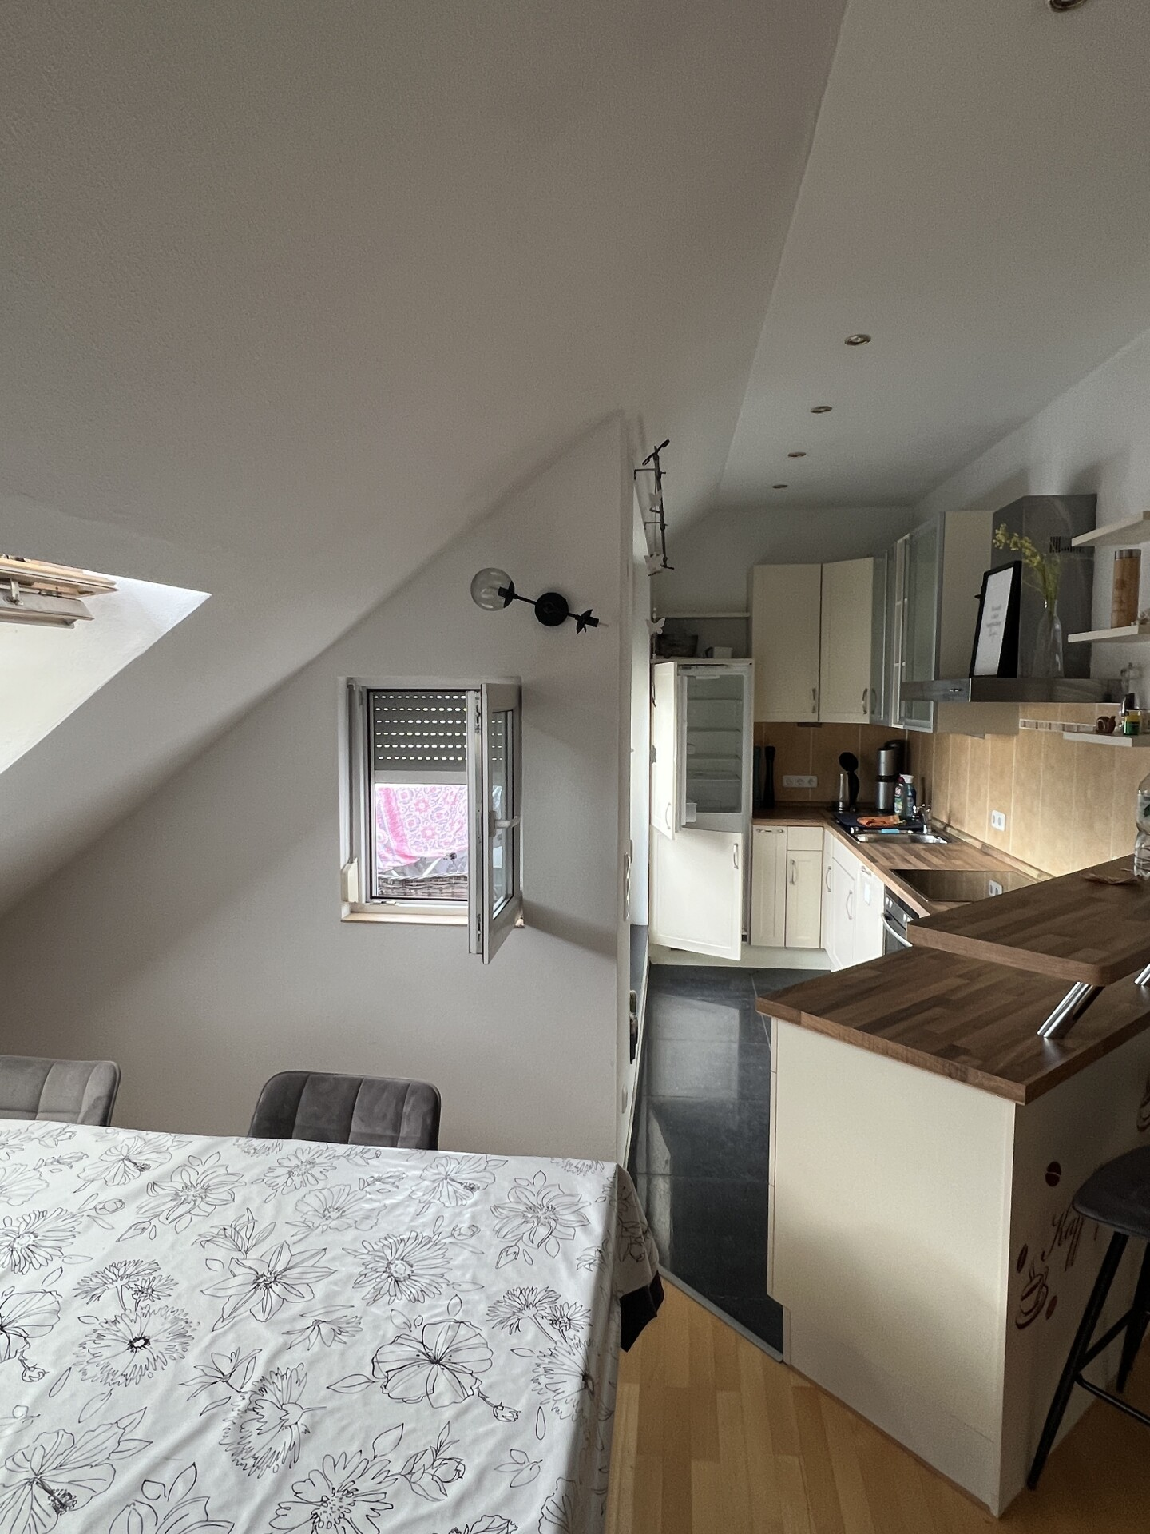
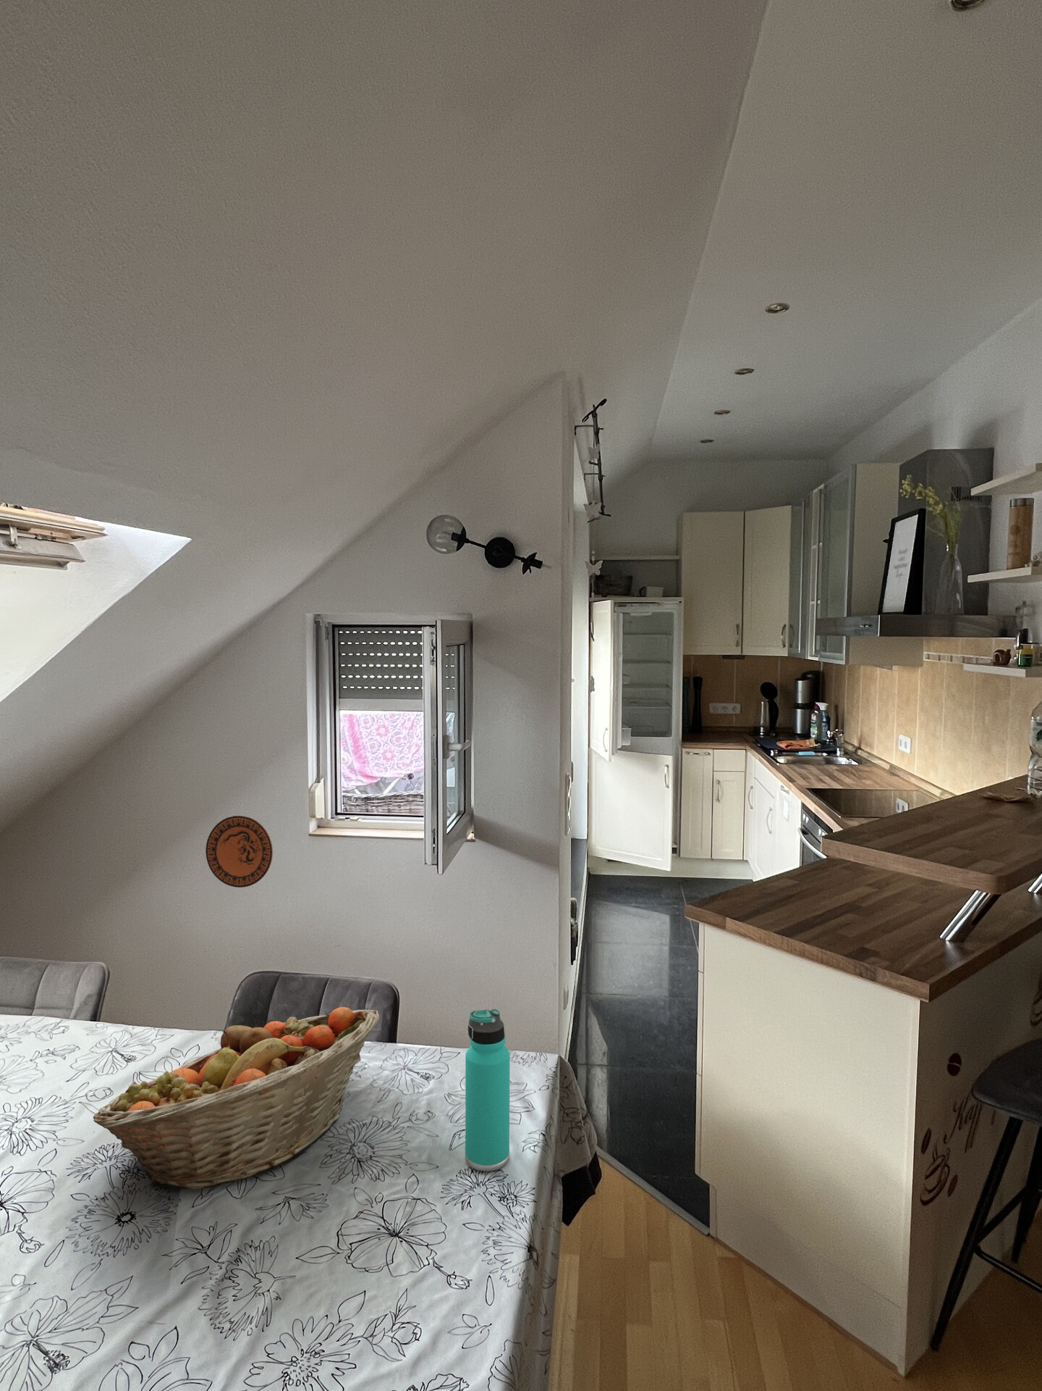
+ thermos bottle (487, 1084)
+ decorative plate (240, 851)
+ fruit basket (248, 1082)
